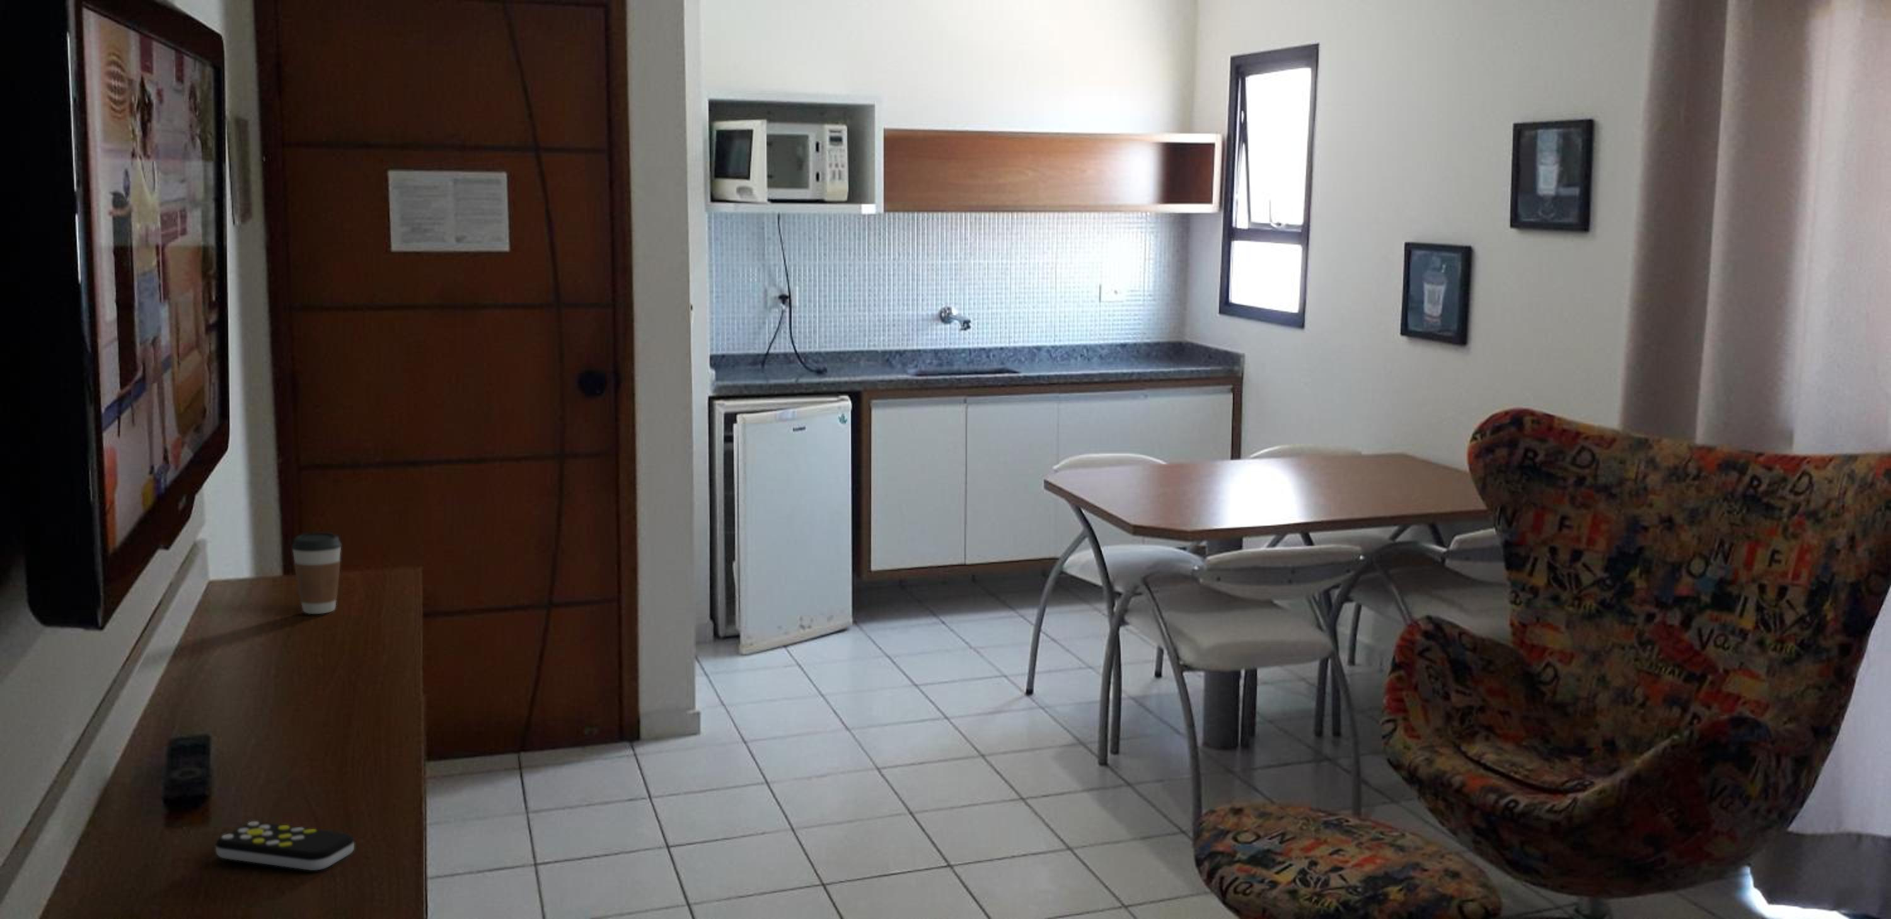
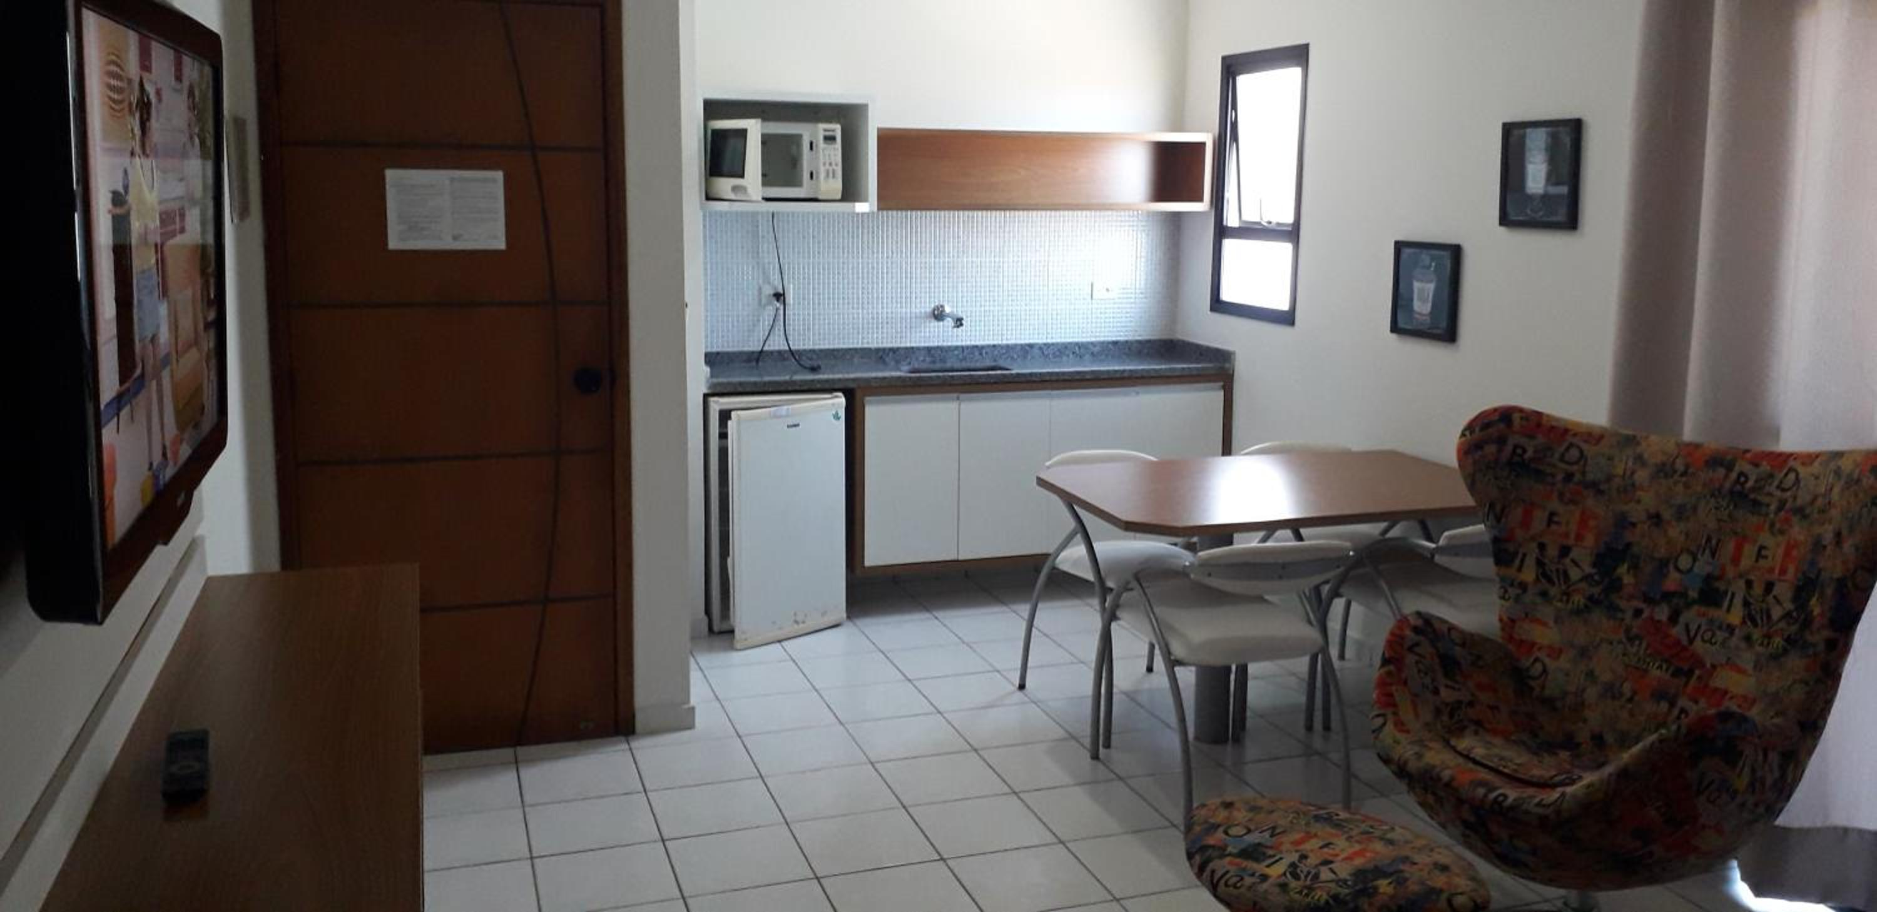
- remote control (285, 844)
- coffee cup (317, 574)
